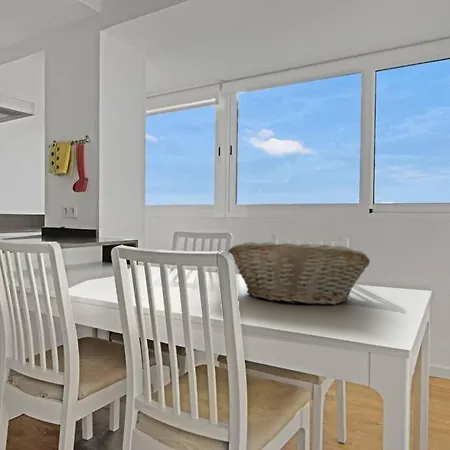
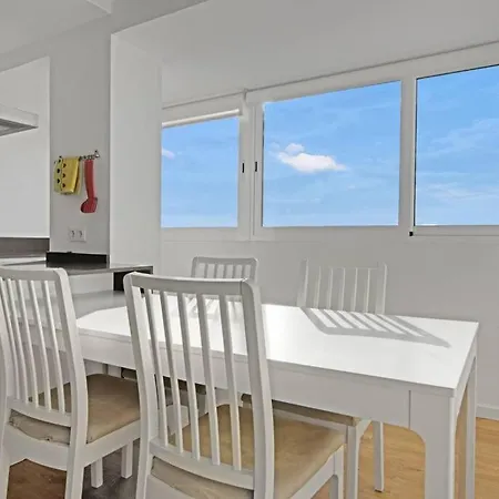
- fruit basket (296, 268)
